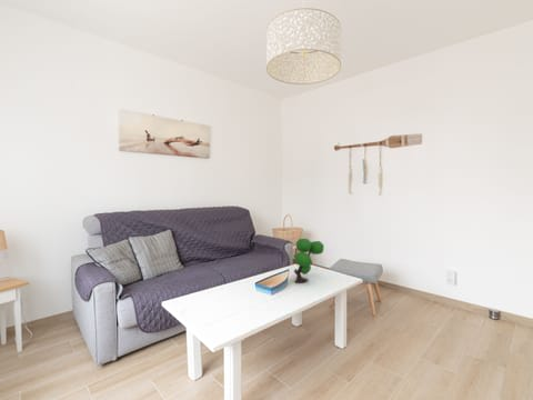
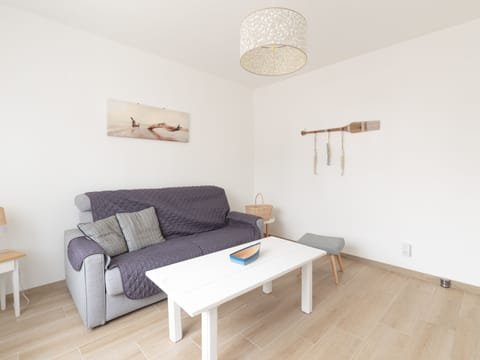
- plant (308, 258)
